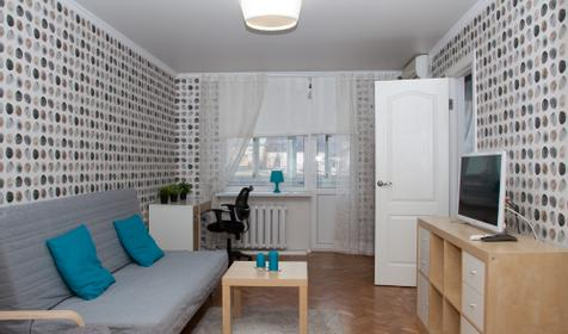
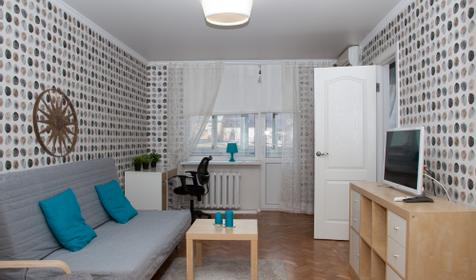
+ wall art (57, 123)
